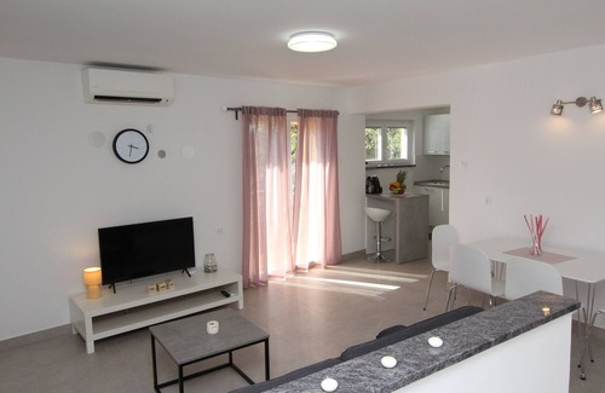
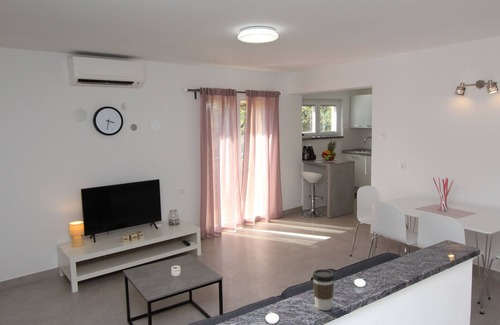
+ coffee cup (323, 289)
